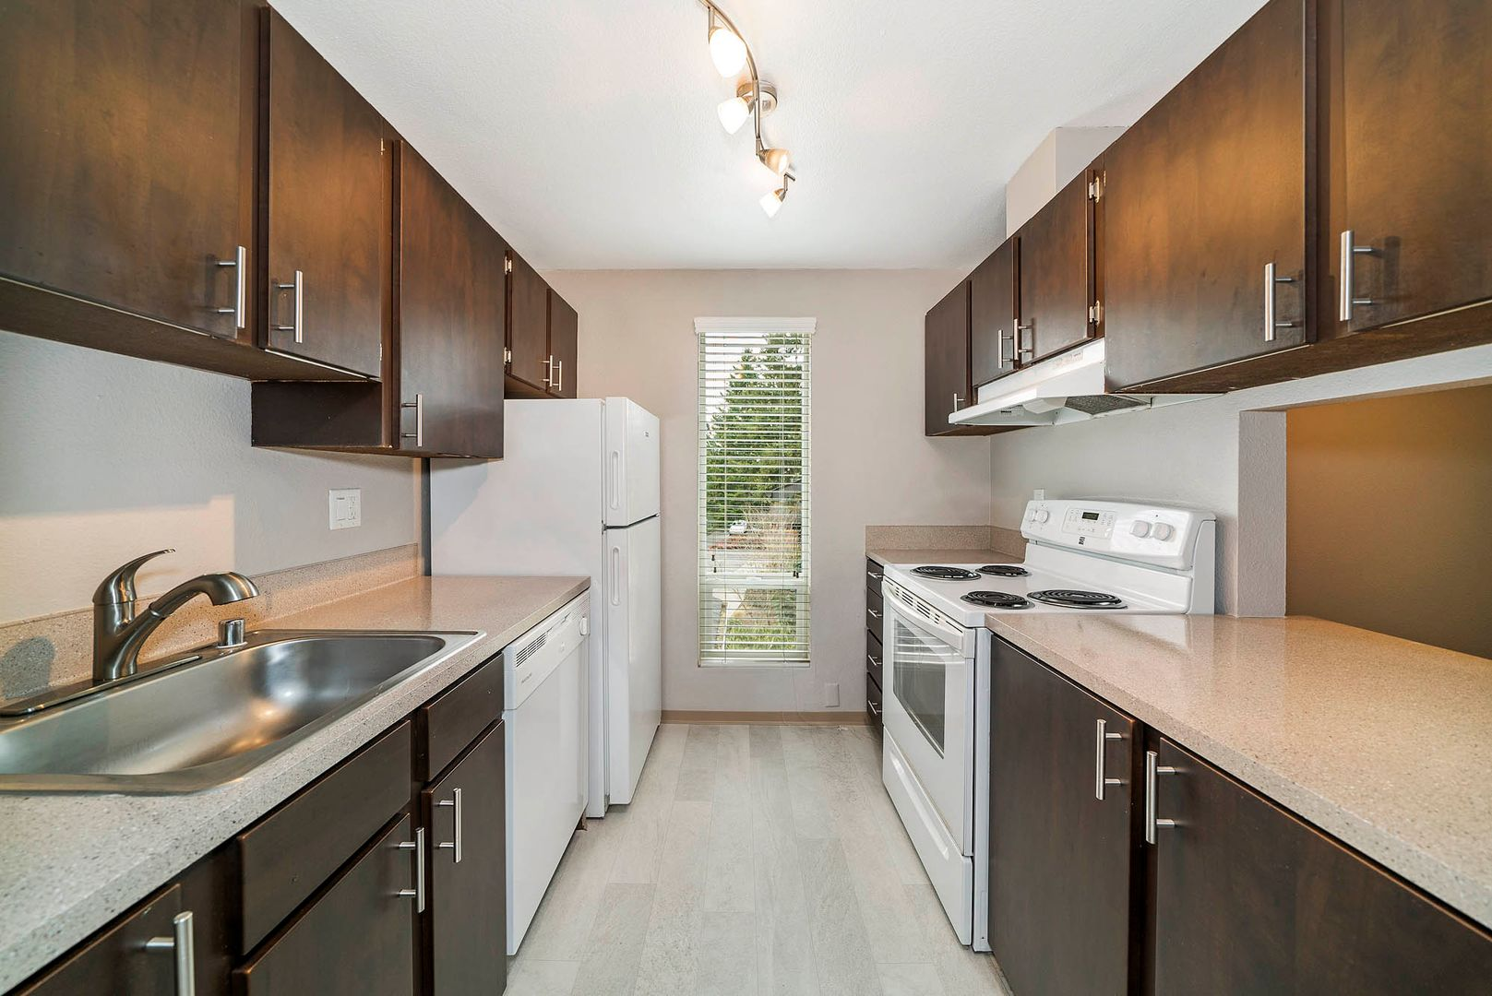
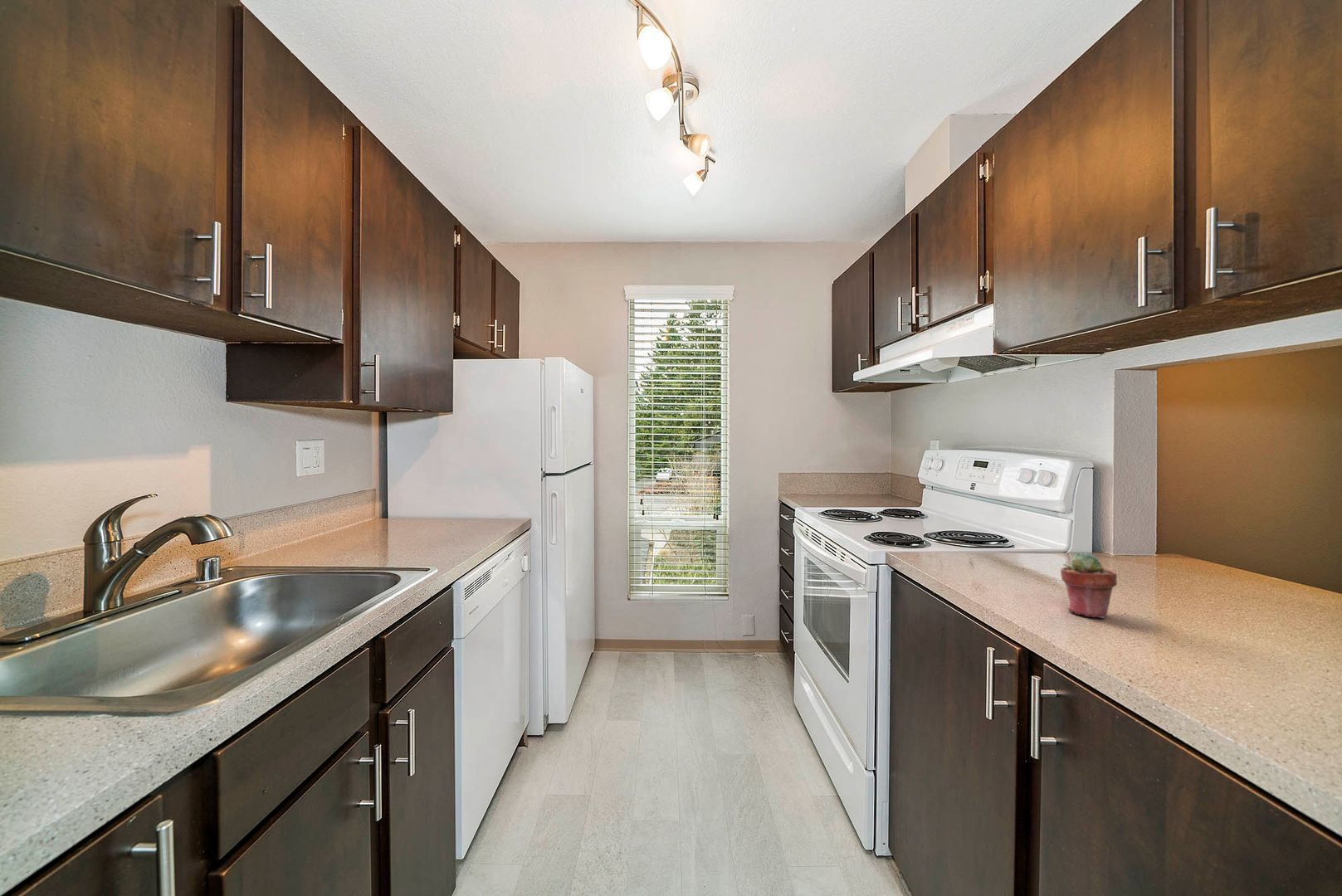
+ potted succulent (1087, 582)
